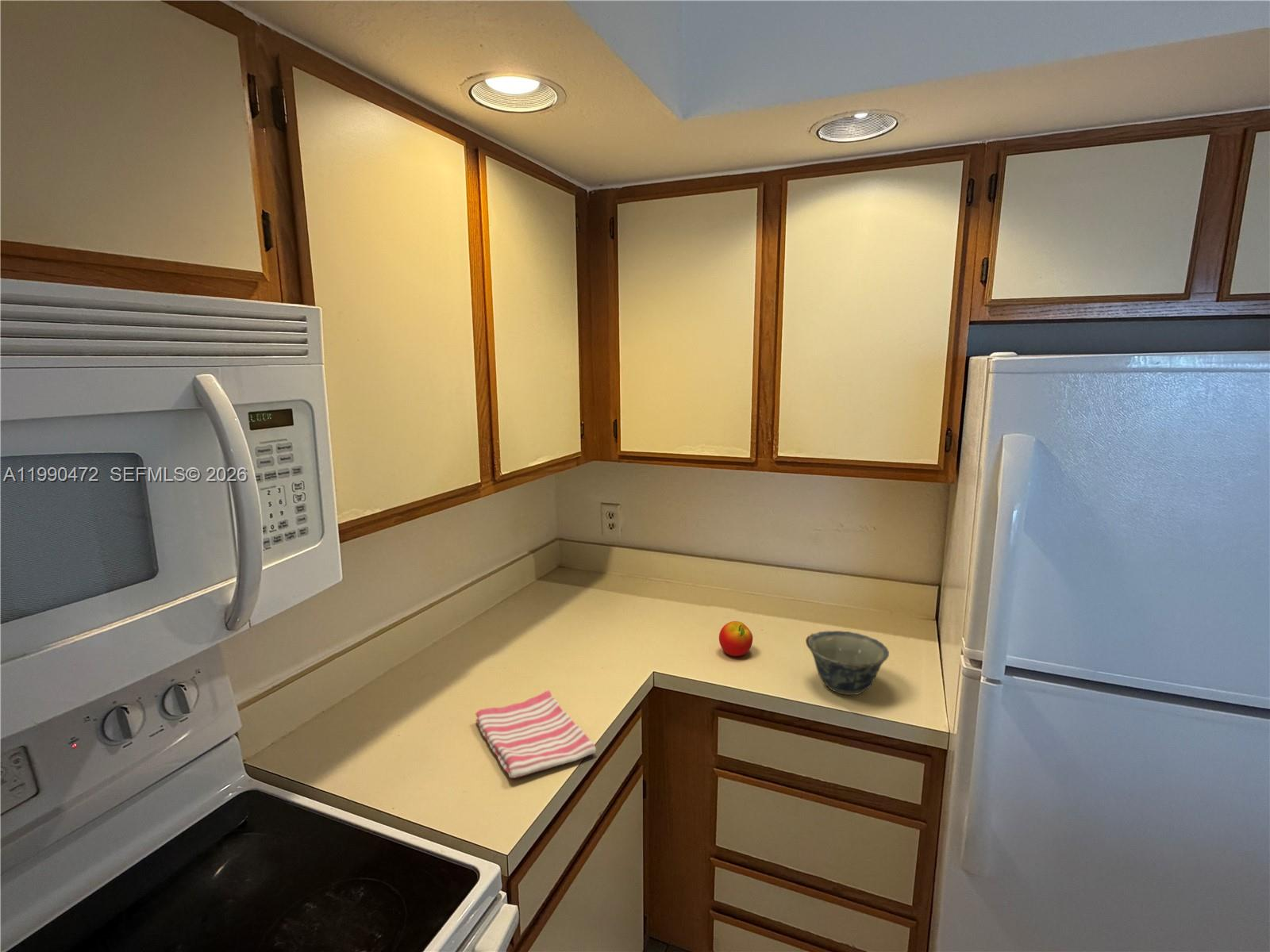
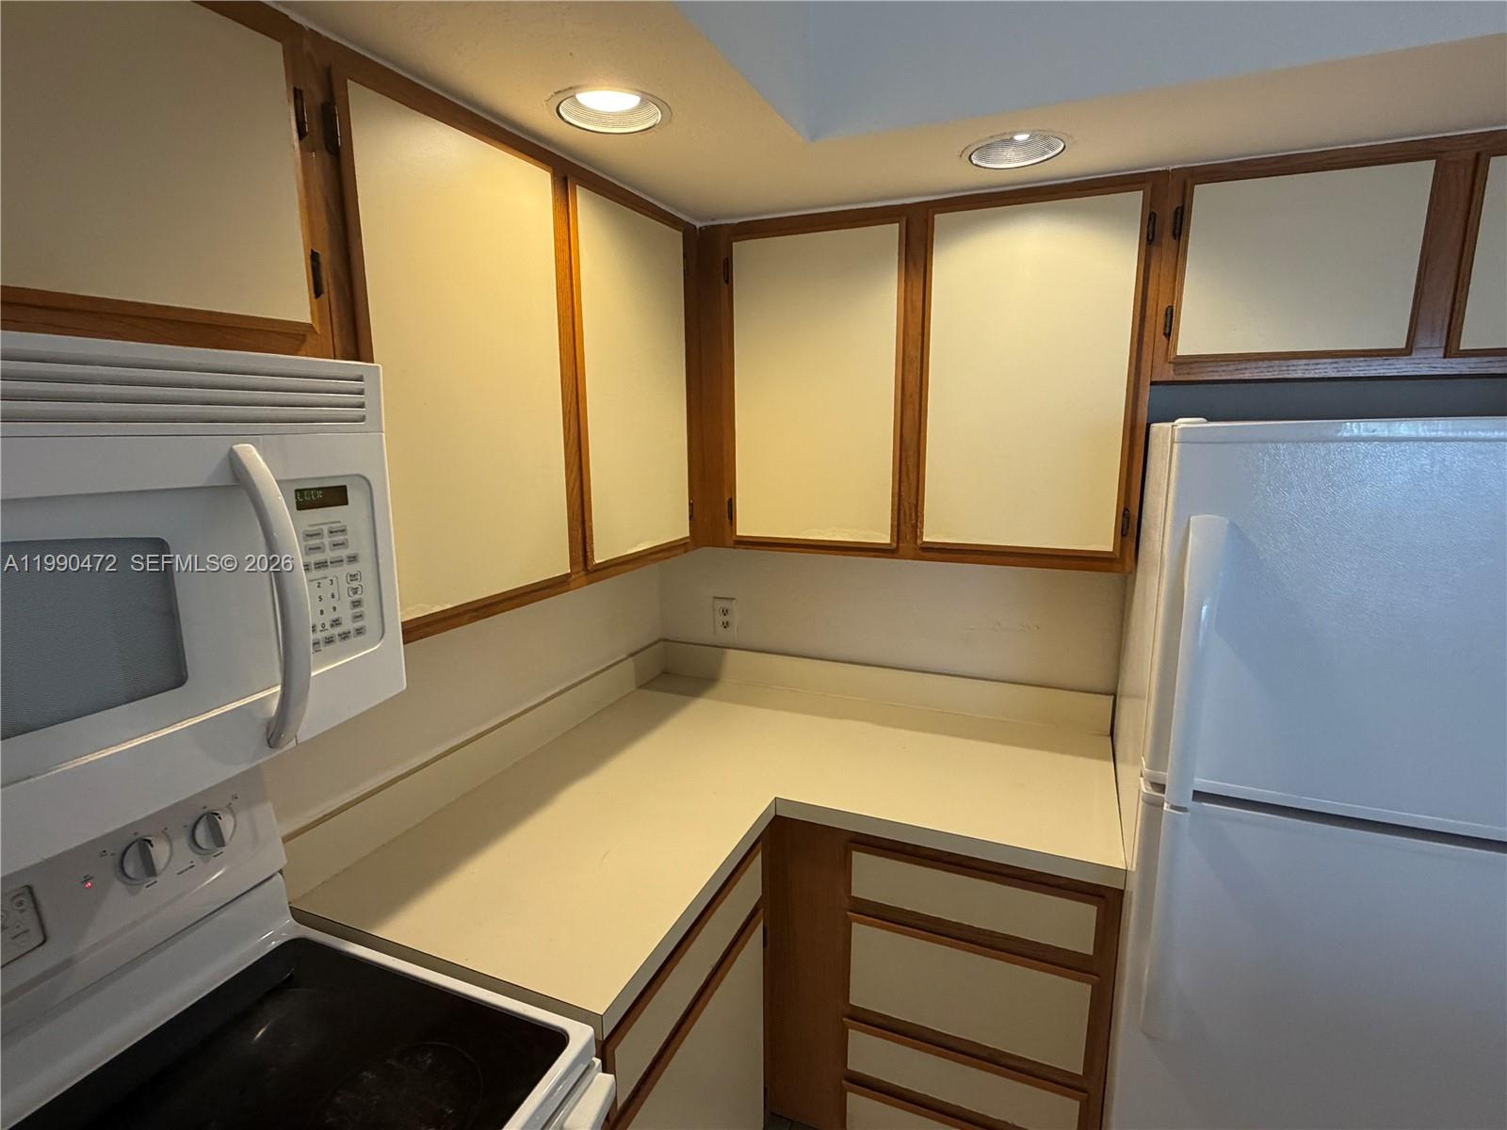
- bowl (845, 666)
- dish towel (533, 730)
- apple (736, 639)
